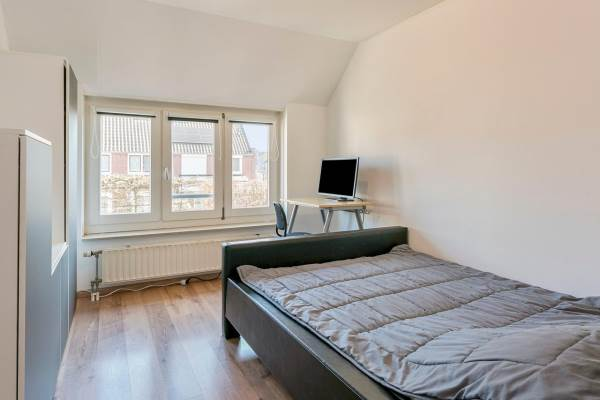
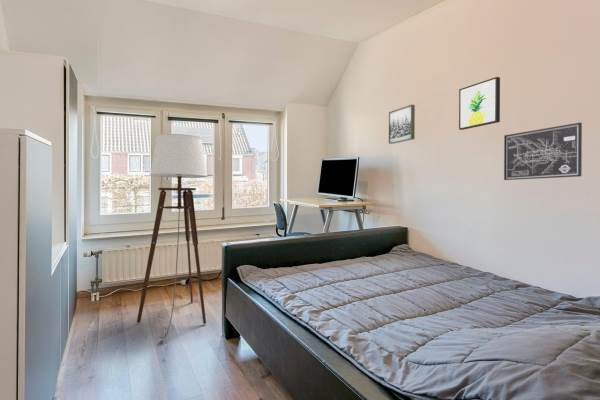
+ wall art (478, 104)
+ wall art (539, 154)
+ floor lamp (178, 228)
+ wall art (401, 125)
